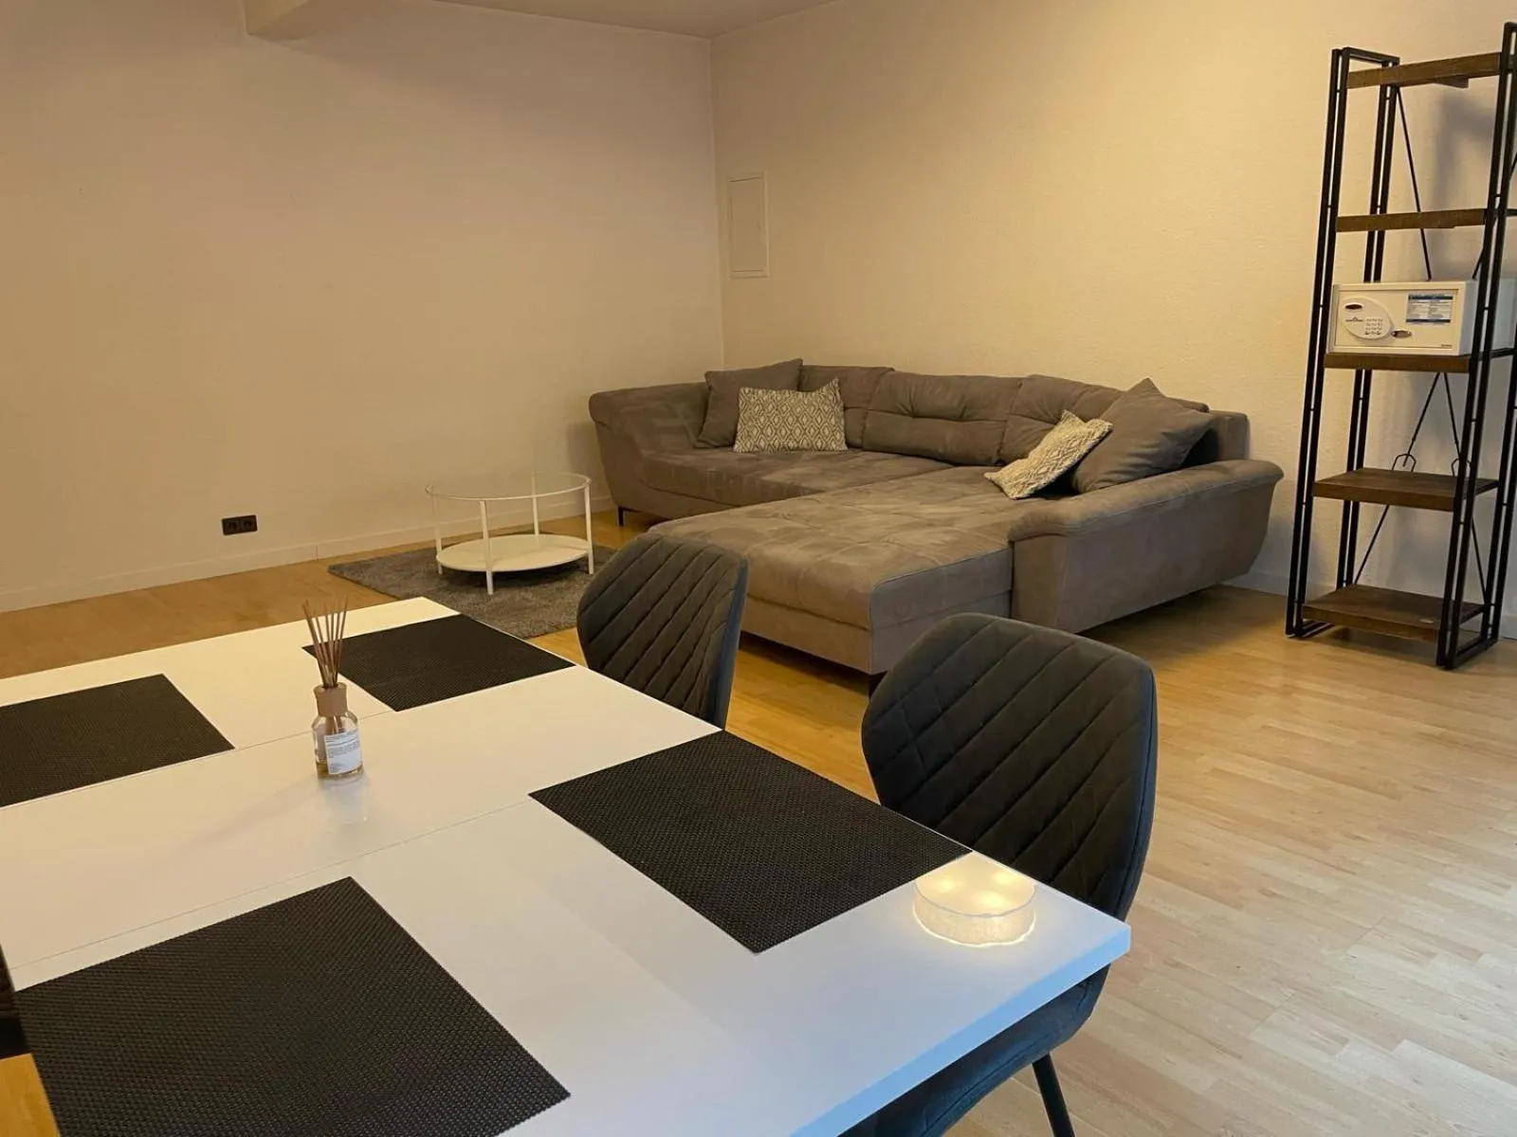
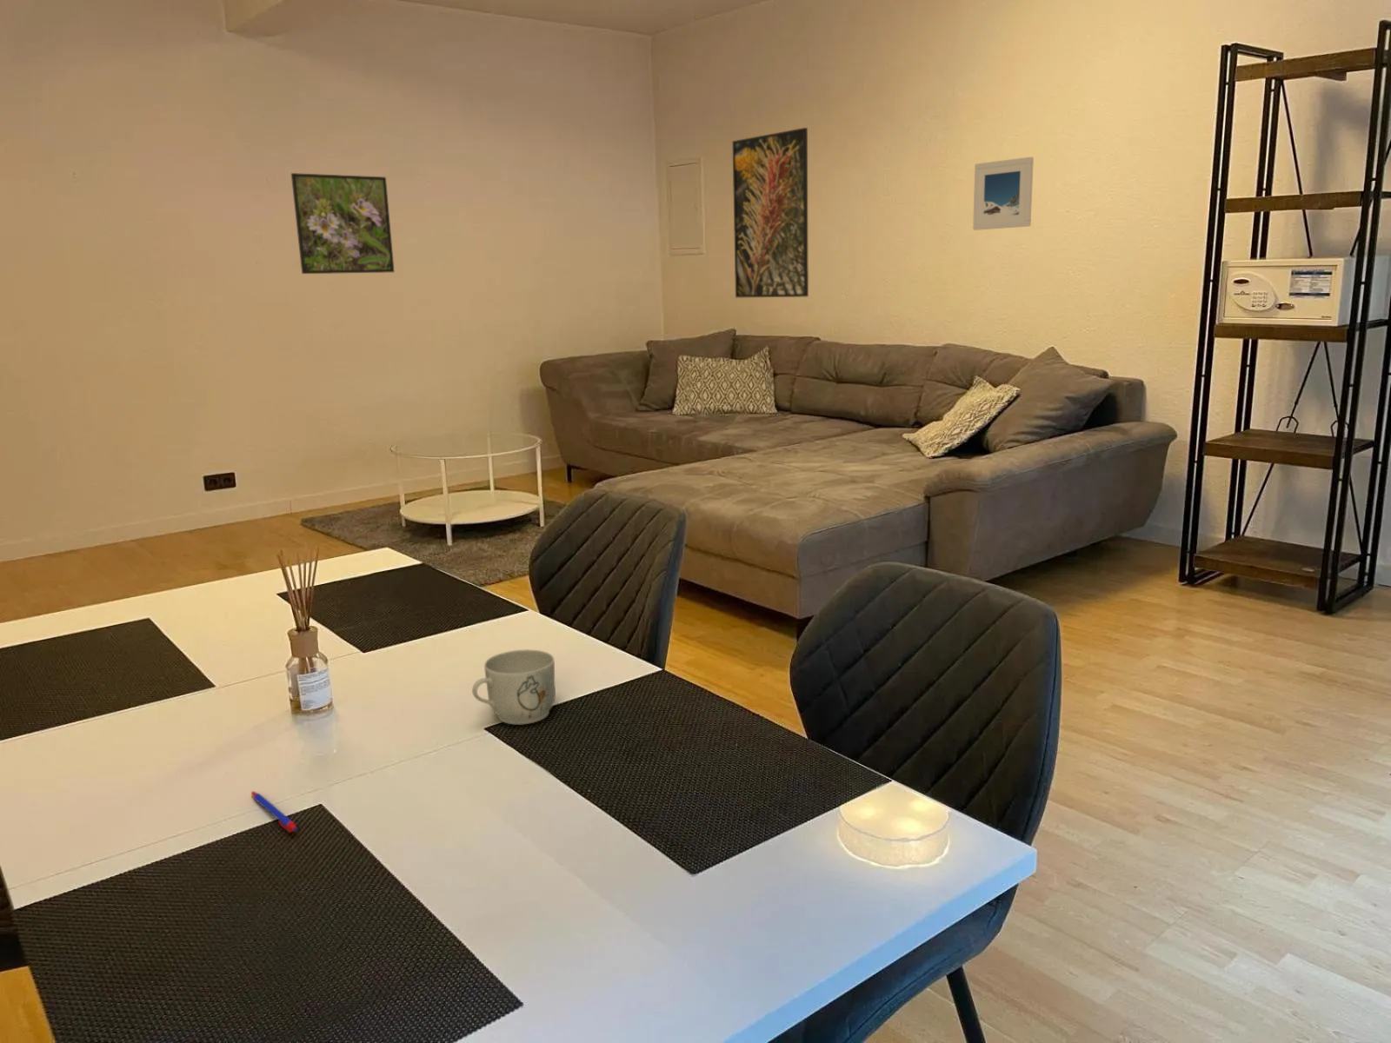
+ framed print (1001, 194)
+ mug (513, 690)
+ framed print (769, 217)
+ pen (272, 809)
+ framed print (344, 225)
